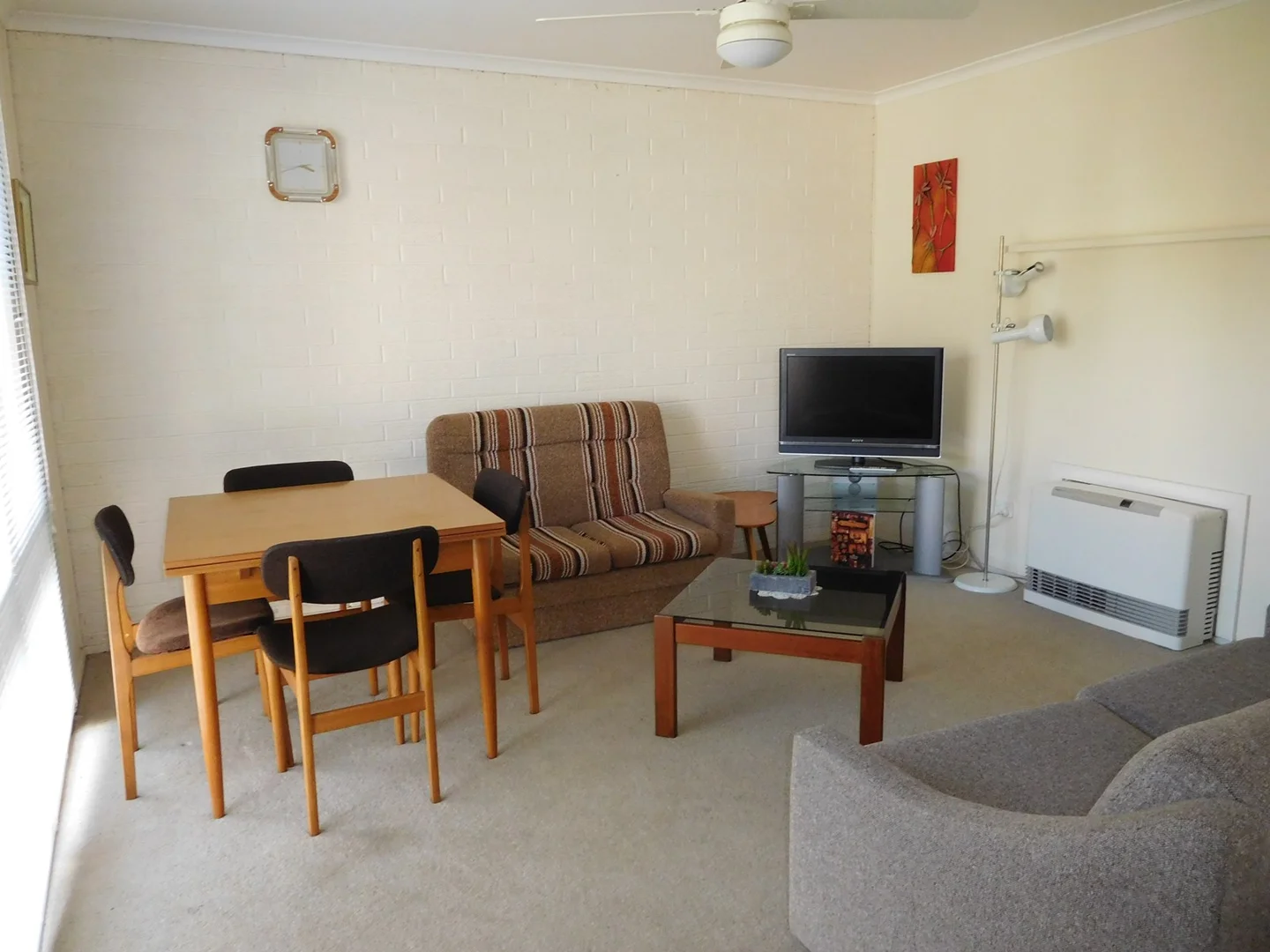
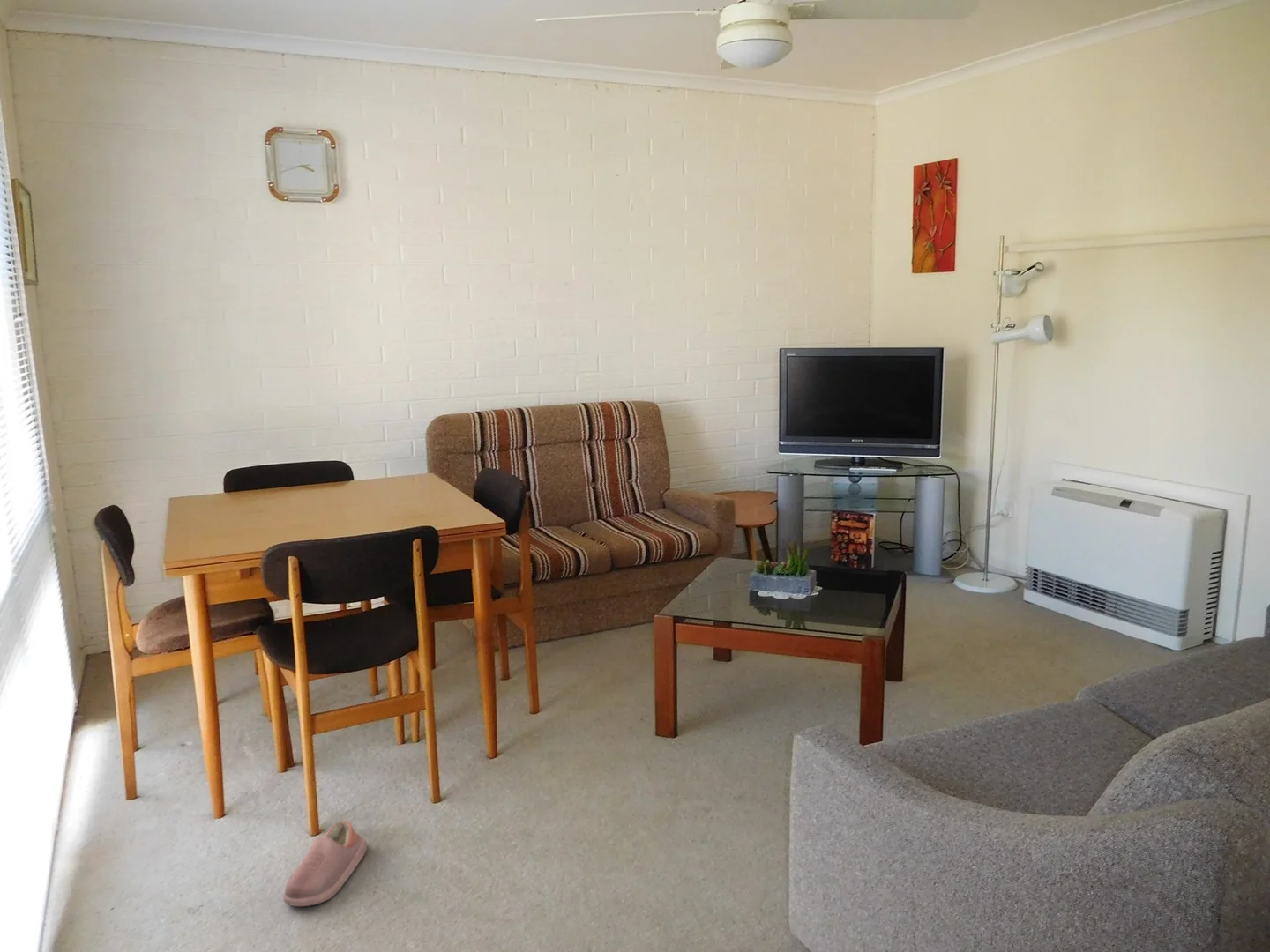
+ shoe (325, 857)
